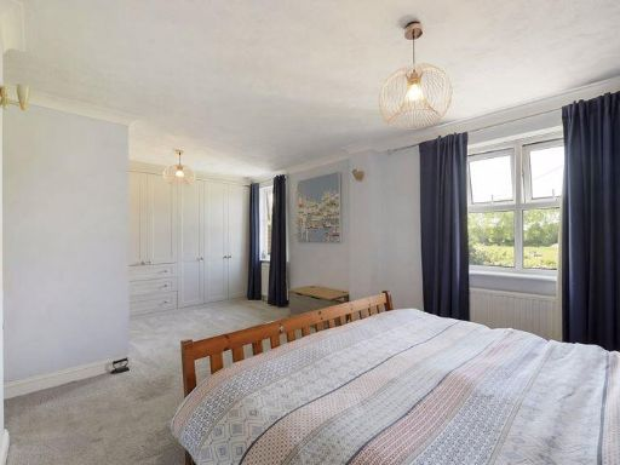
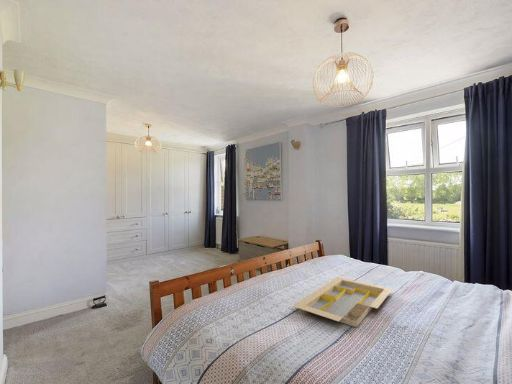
+ serving tray (346, 299)
